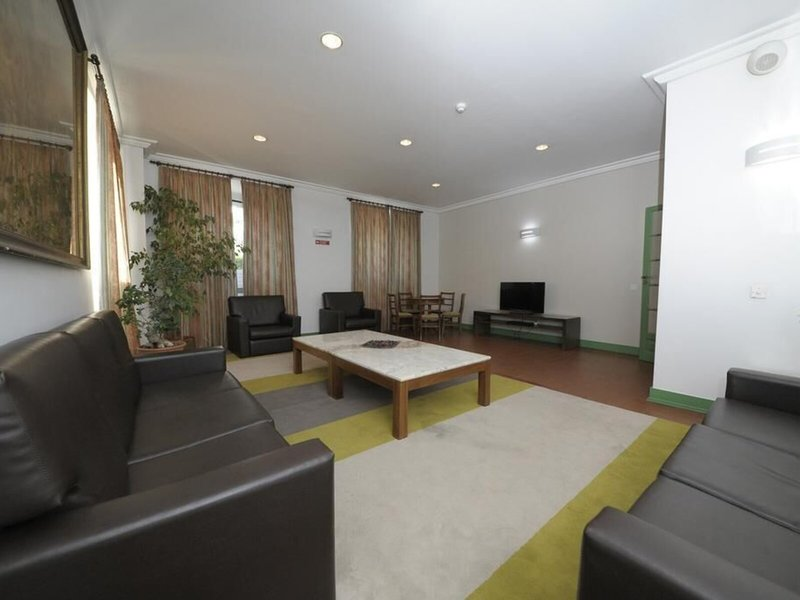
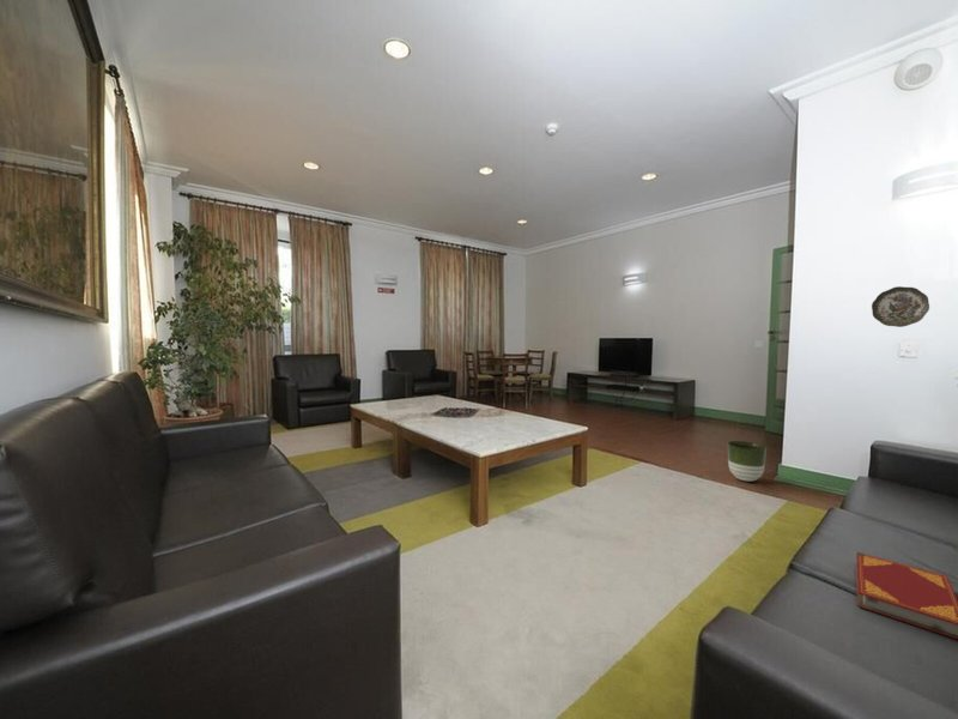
+ planter (746, 461)
+ decorative plate (899, 307)
+ hardback book (904, 591)
